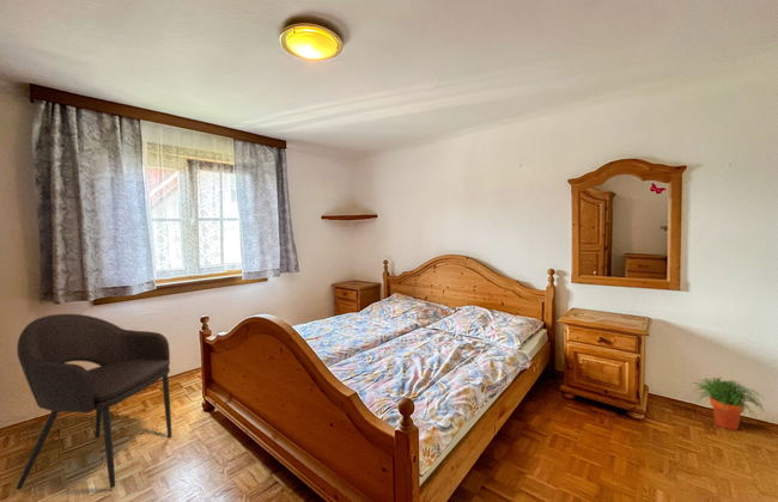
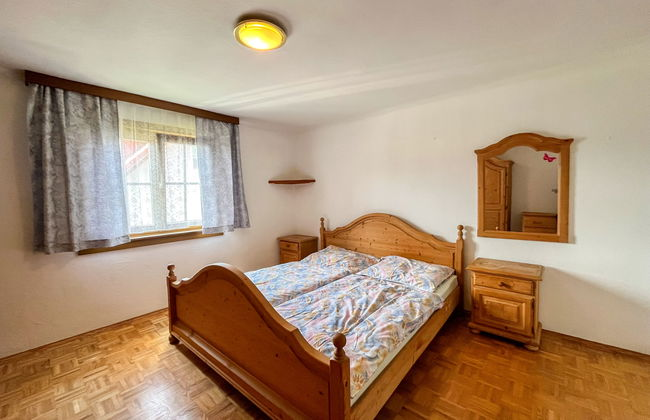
- armchair (98, 387)
- potted plant (727, 403)
